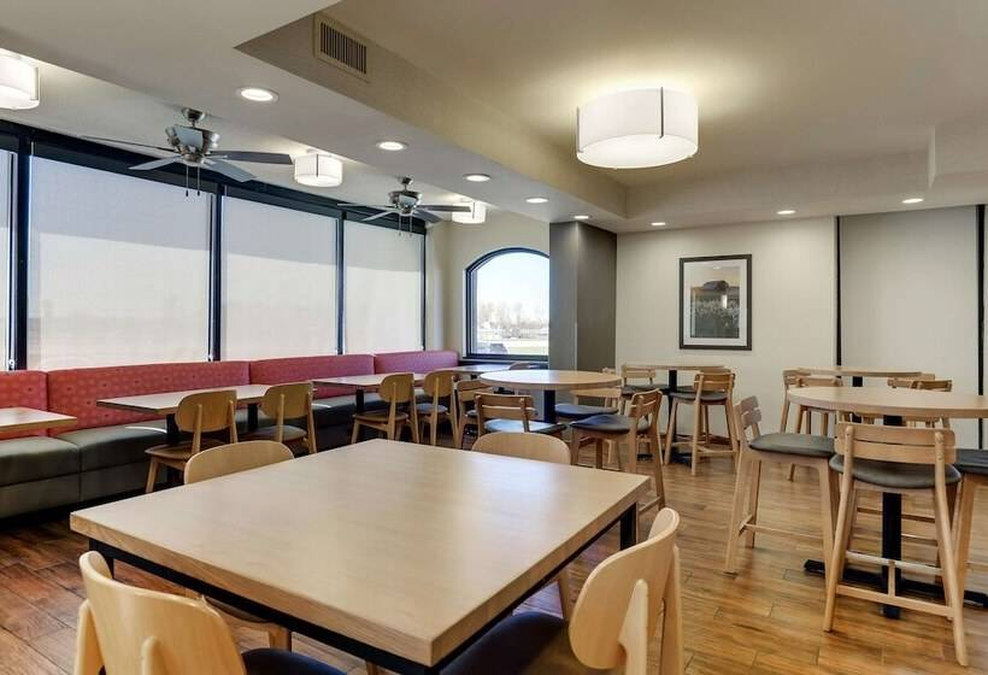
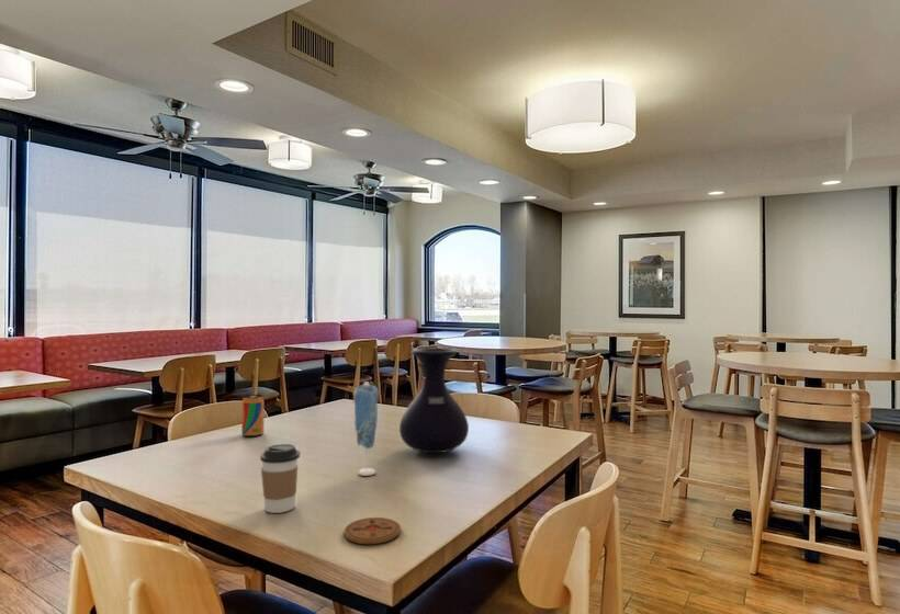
+ coffee cup (280, 477)
+ beverage can (252, 414)
+ coaster (372, 530)
+ vase (434, 400)
+ dress (365, 427)
